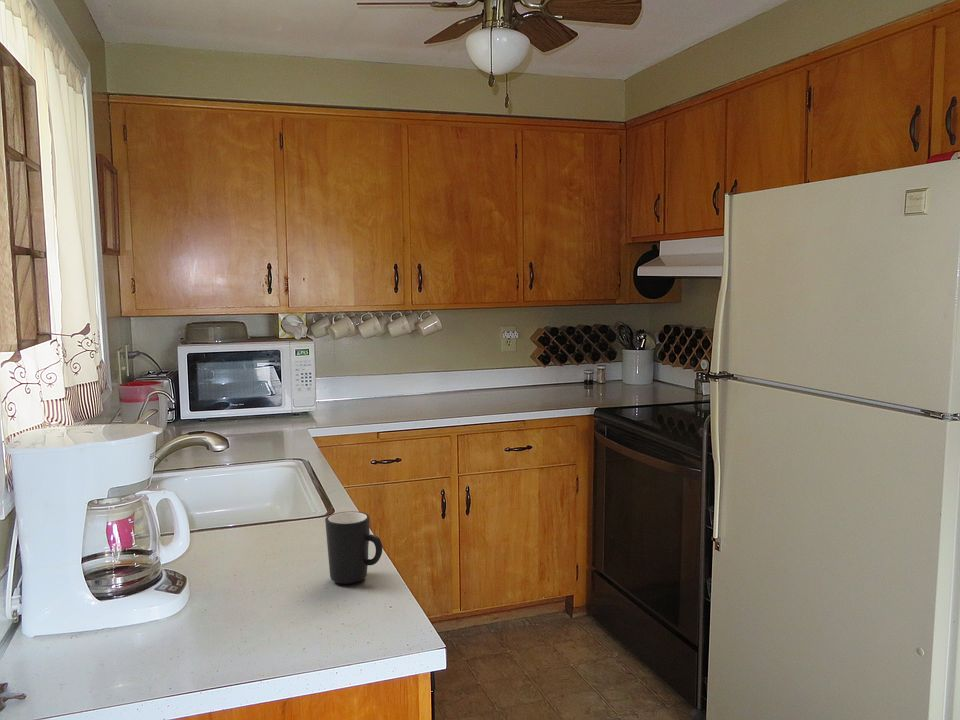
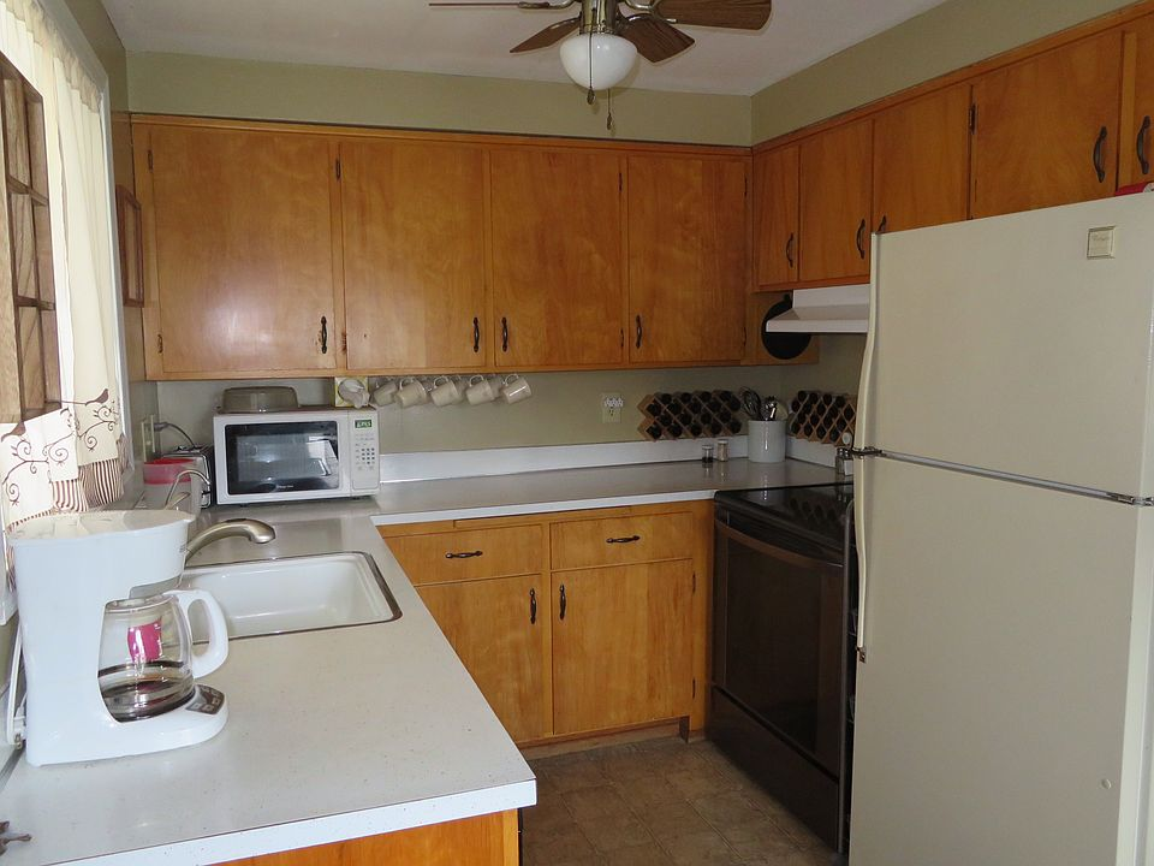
- mug (354, 548)
